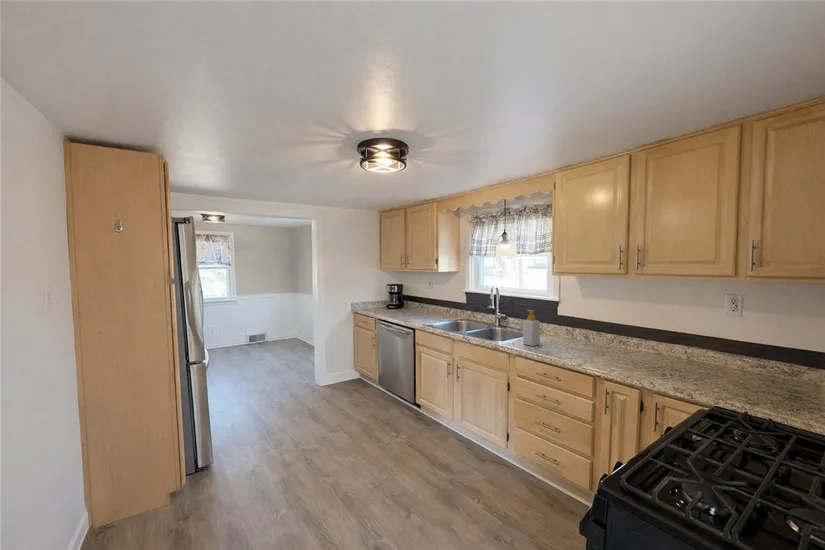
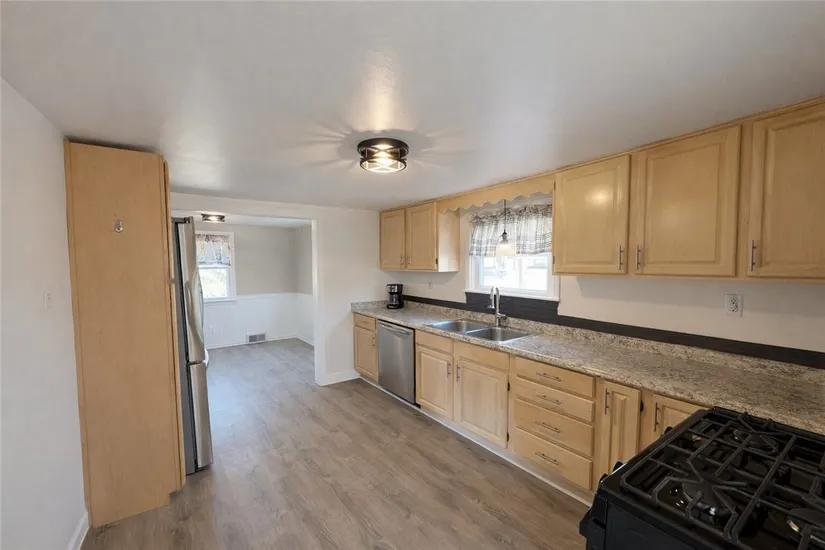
- soap bottle (531, 327)
